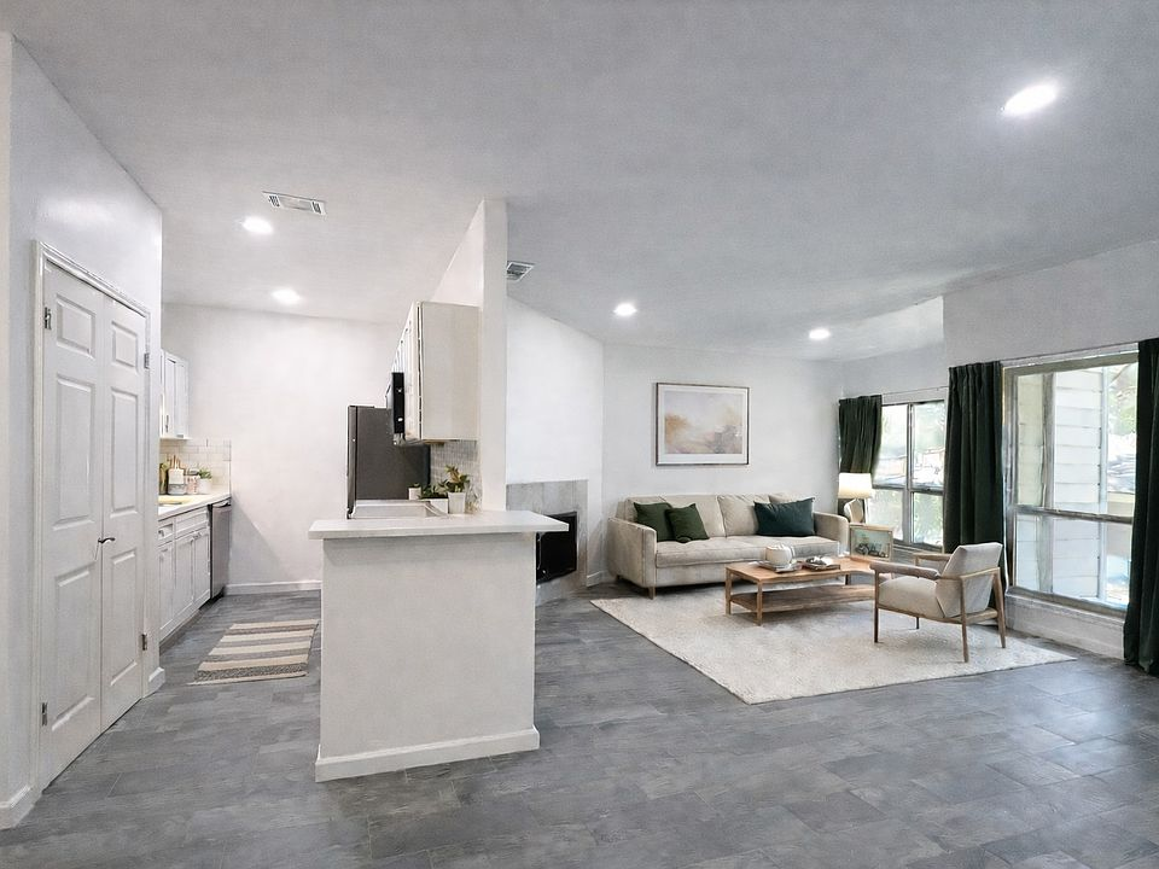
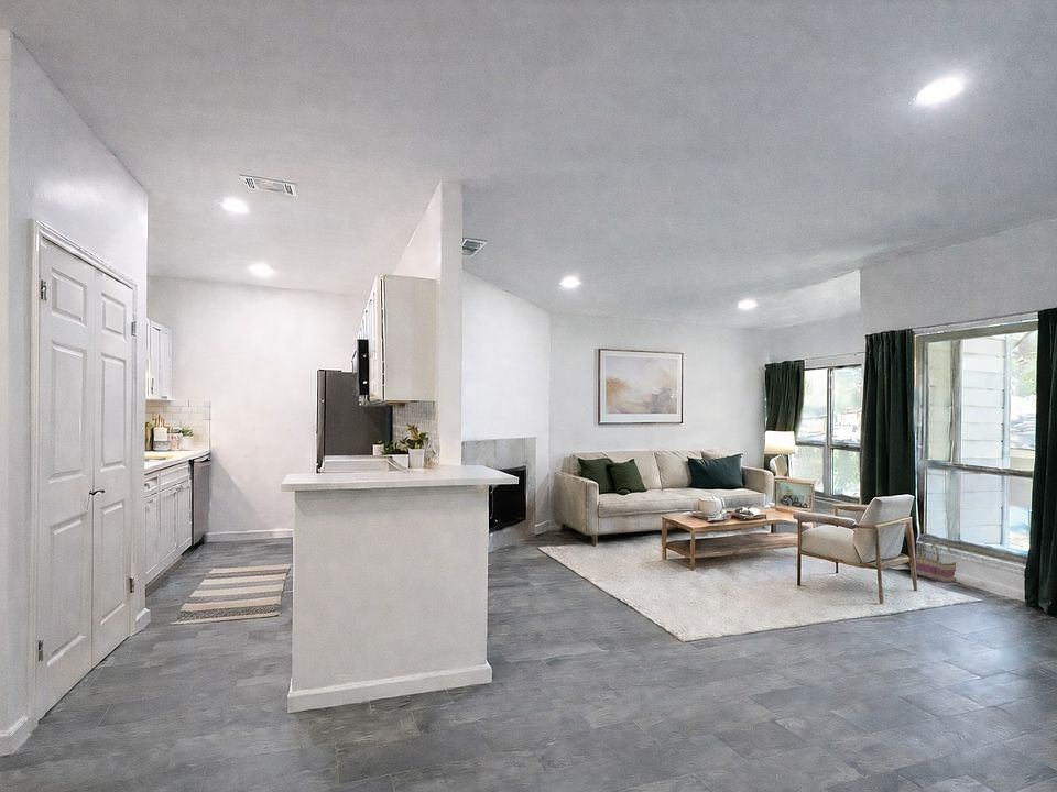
+ basket (935, 560)
